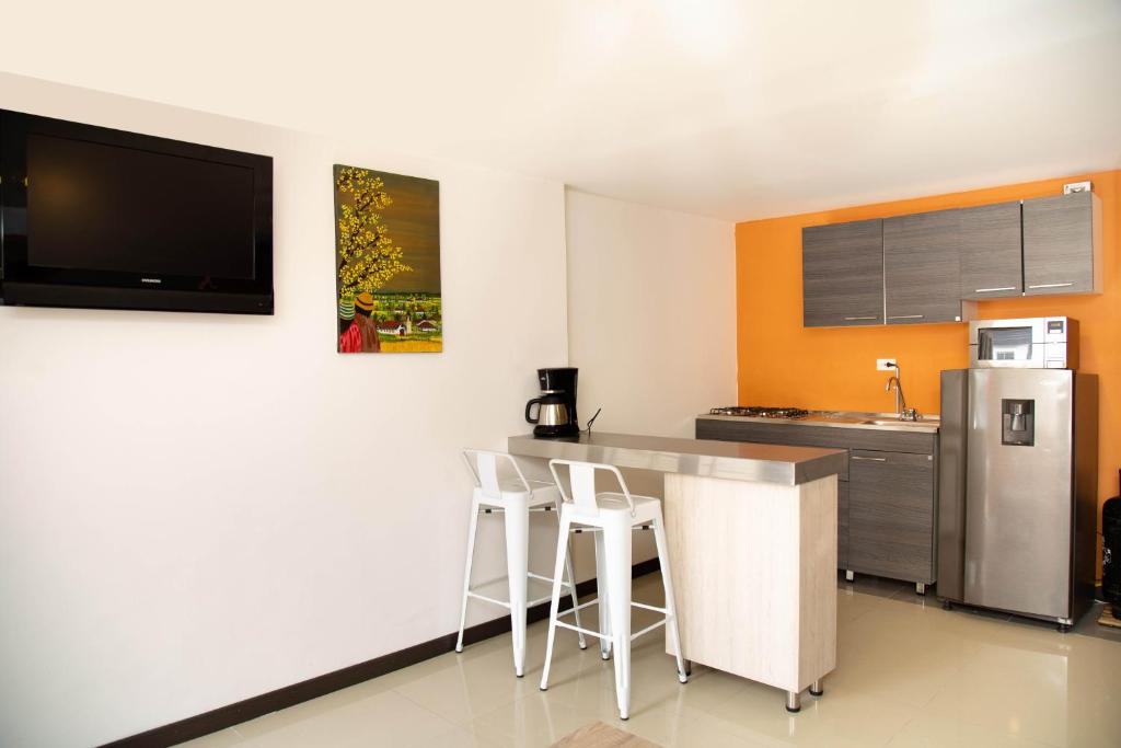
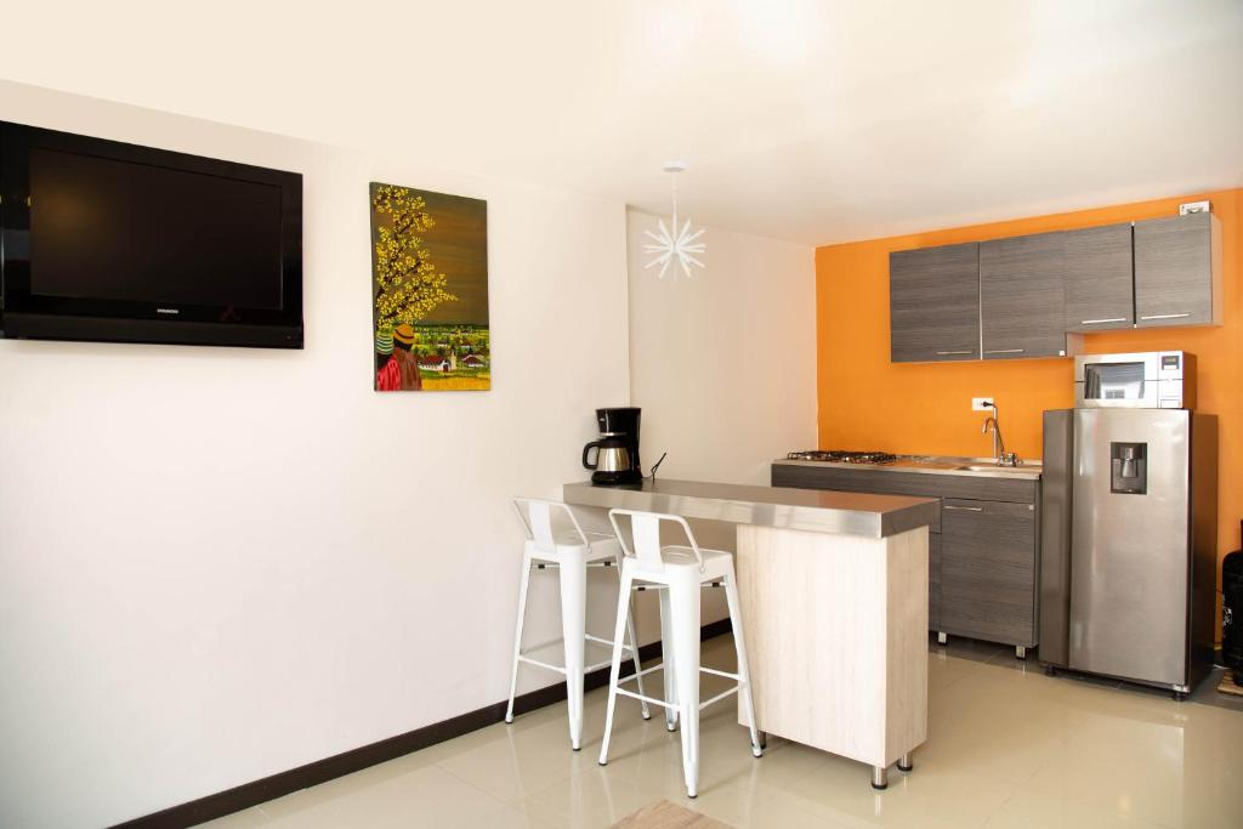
+ pendant light (674, 222)
